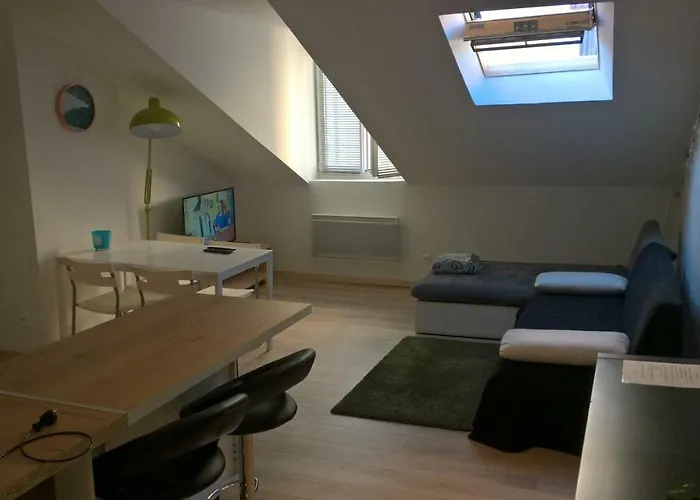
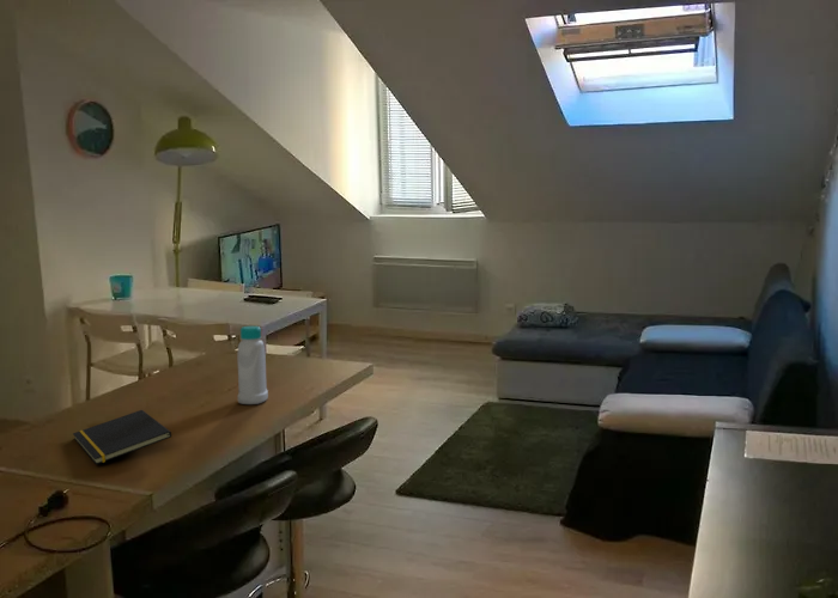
+ notepad (121, 434)
+ bottle (251, 364)
